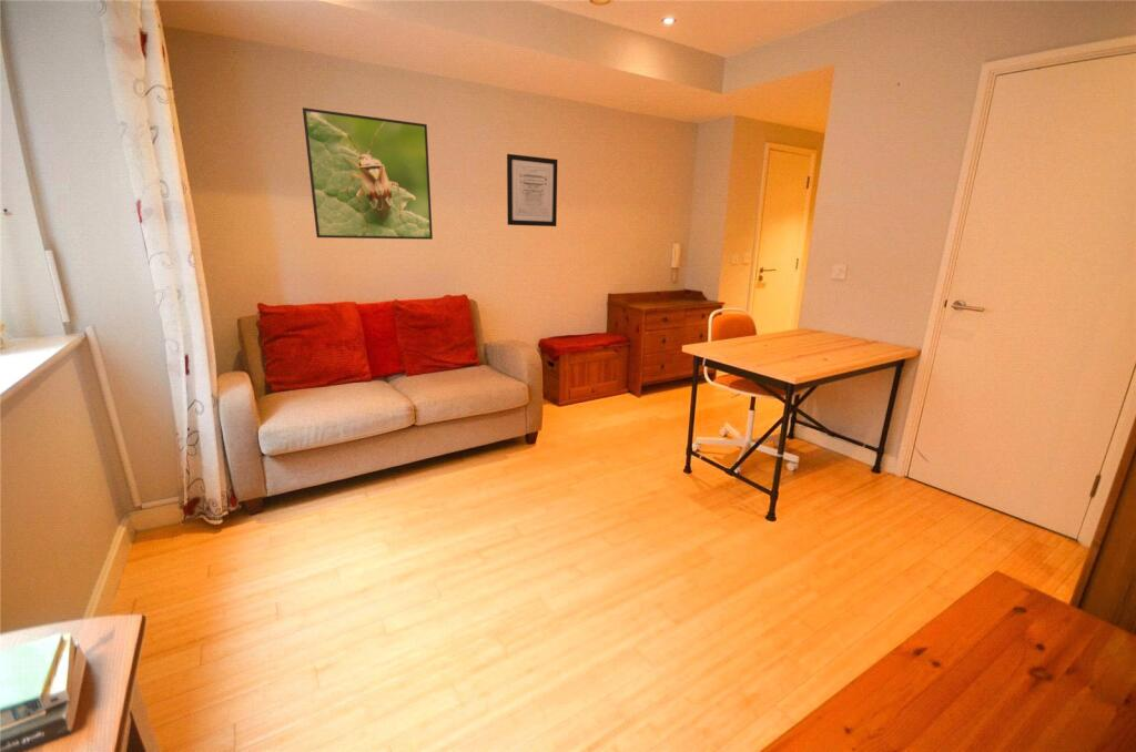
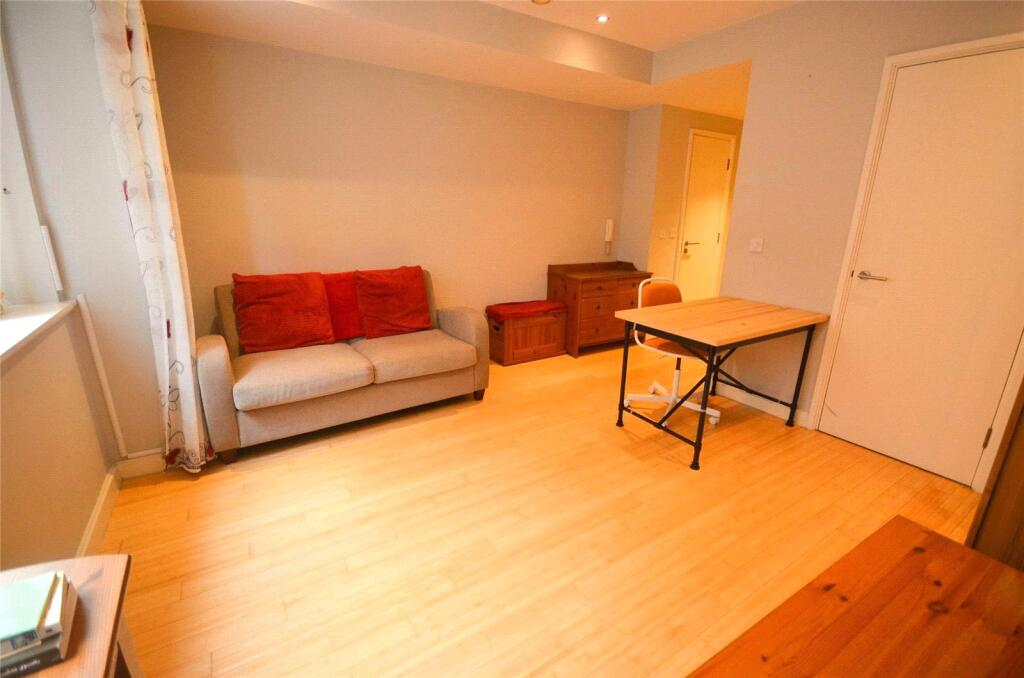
- wall art (532, 192)
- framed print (373, 179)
